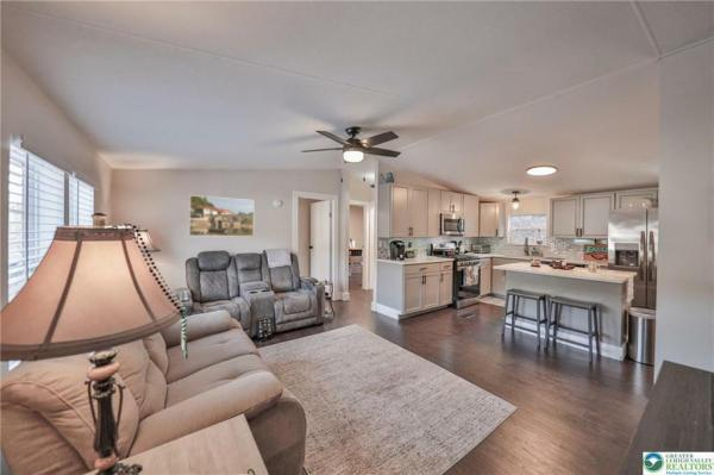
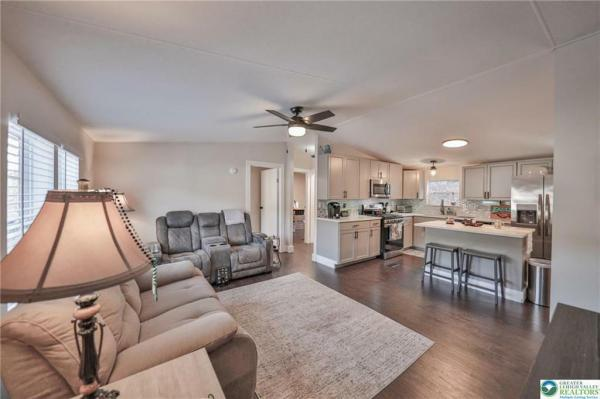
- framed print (223, 217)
